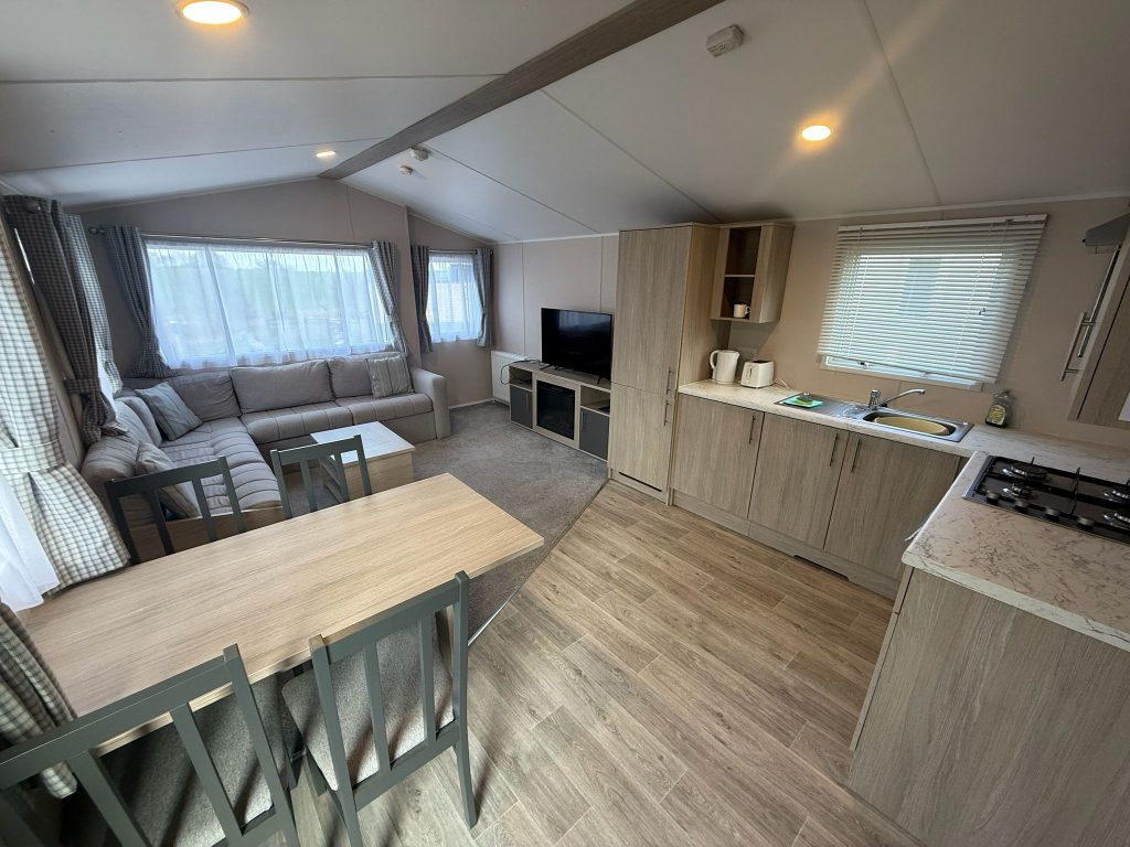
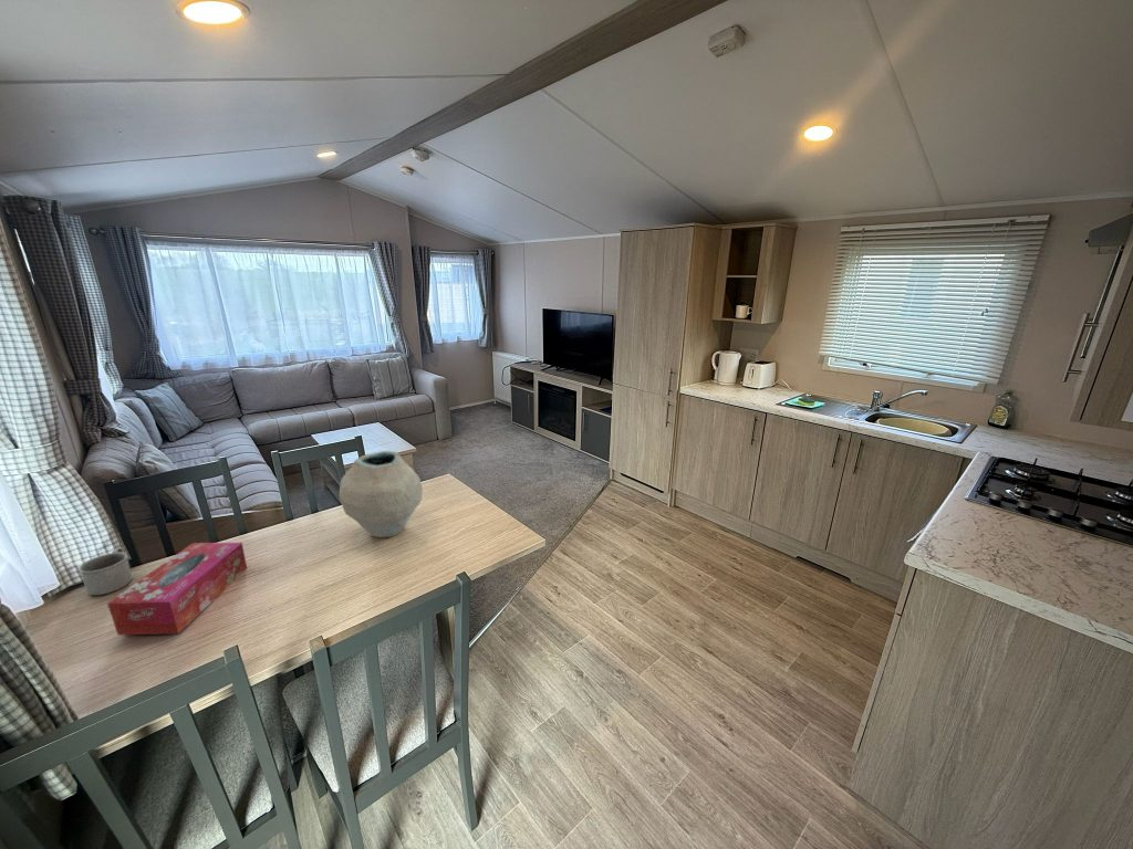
+ mug (107, 572)
+ vase (382, 494)
+ tissue box (186, 584)
